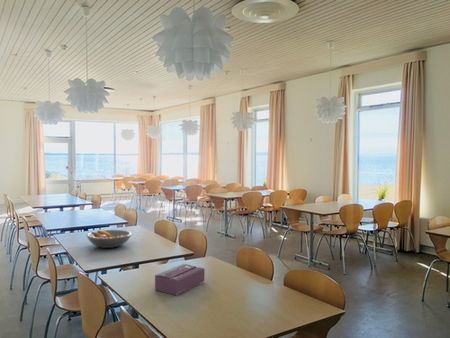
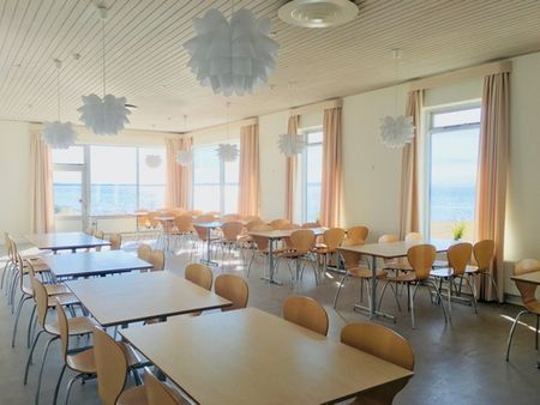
- tissue box (180, 278)
- fruit bowl (109, 238)
